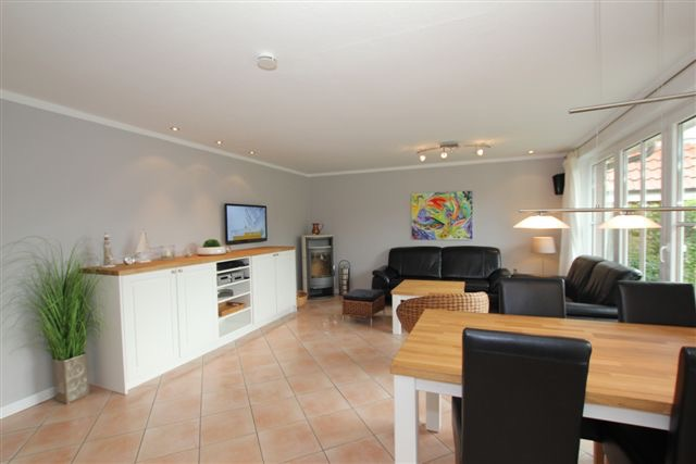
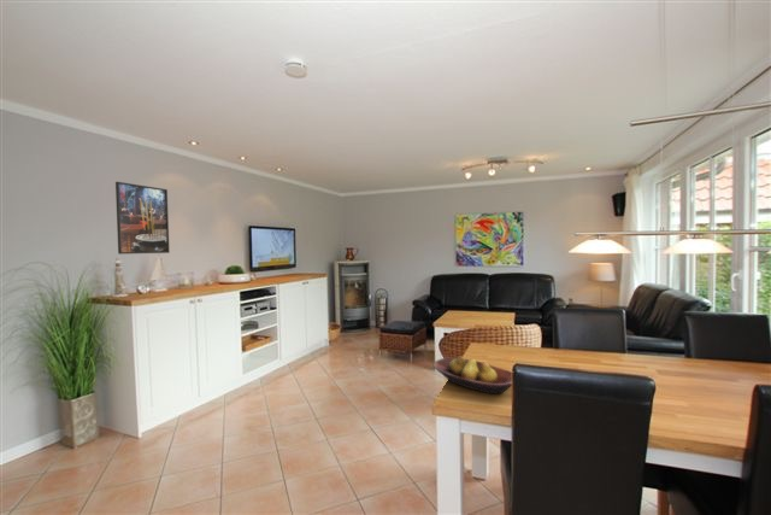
+ fruit bowl (473, 370)
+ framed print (143, 220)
